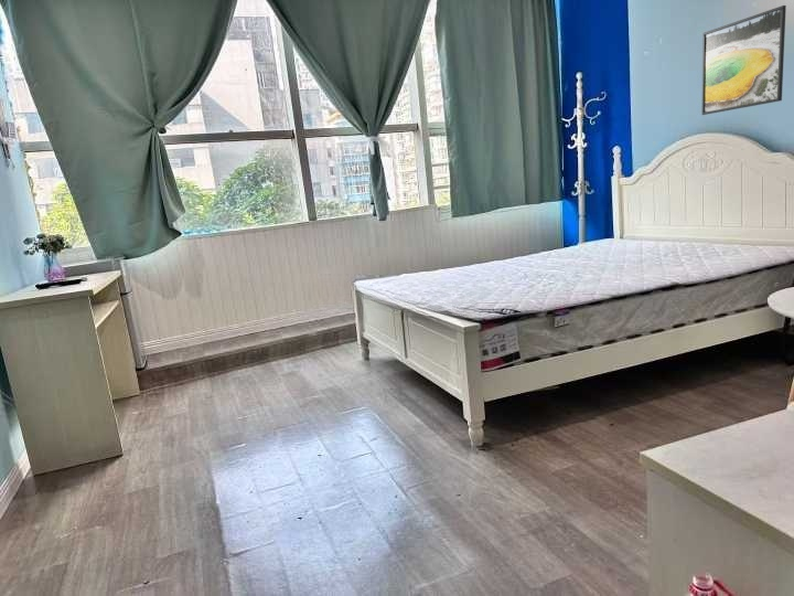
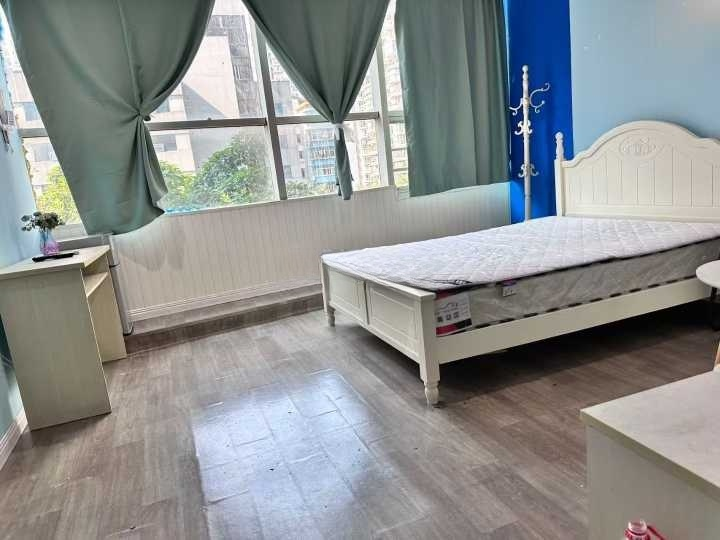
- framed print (740, 64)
